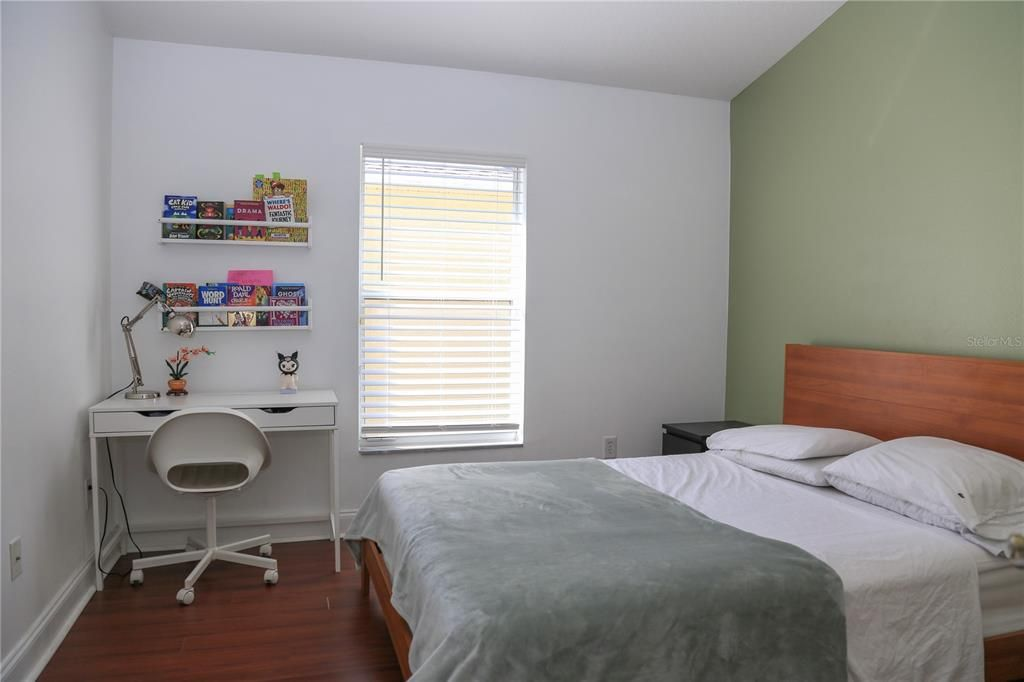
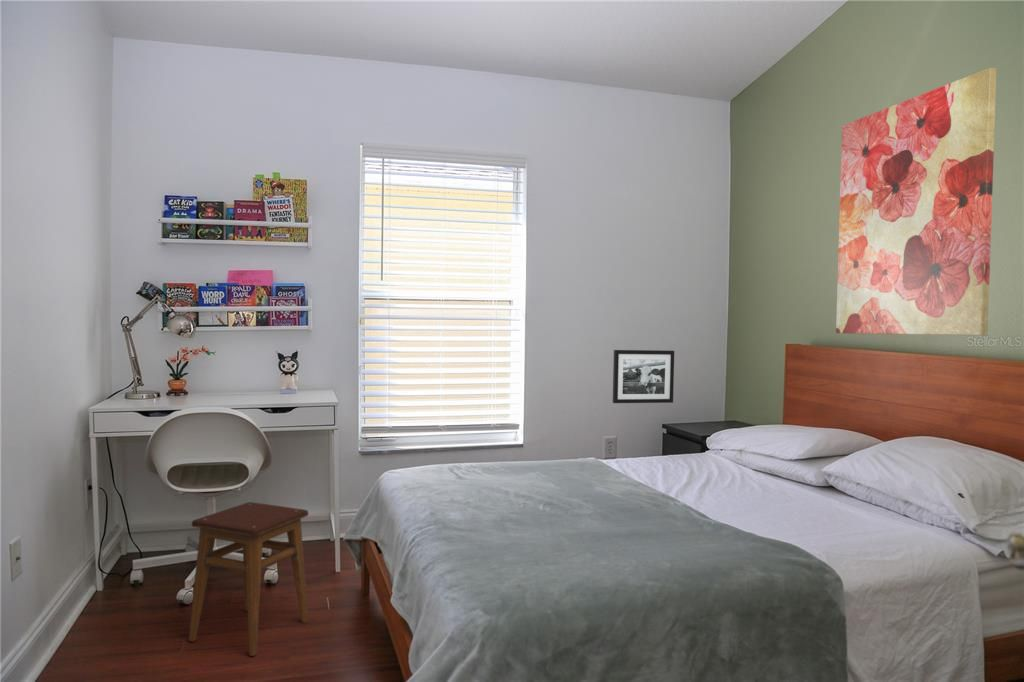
+ stool (251, 572)
+ wall art (905, 217)
+ picture frame (643, 376)
